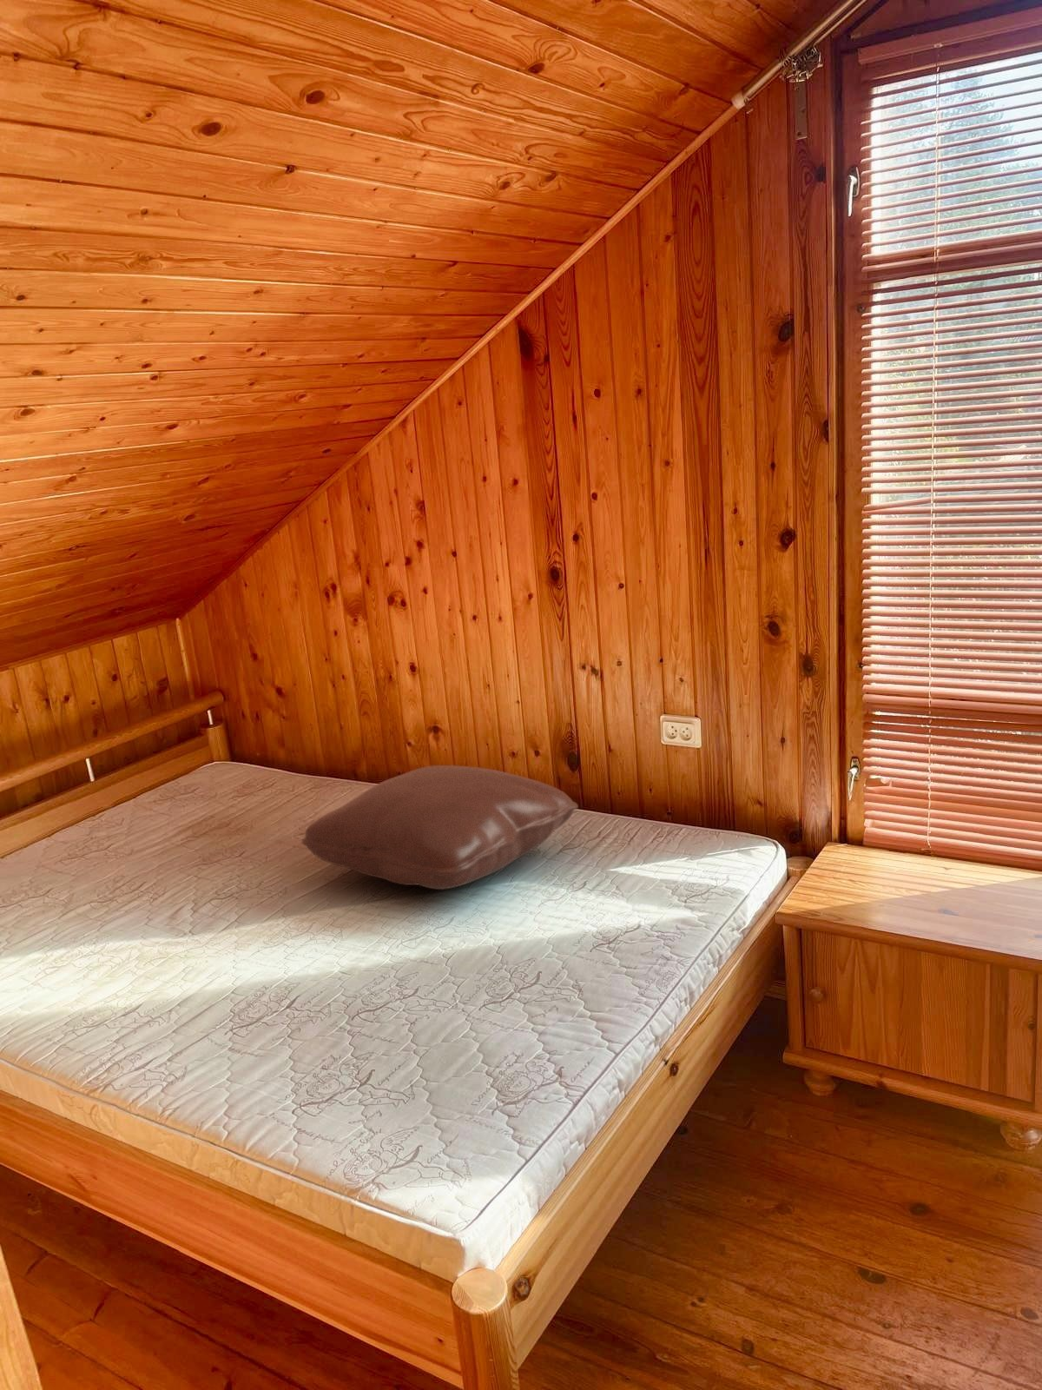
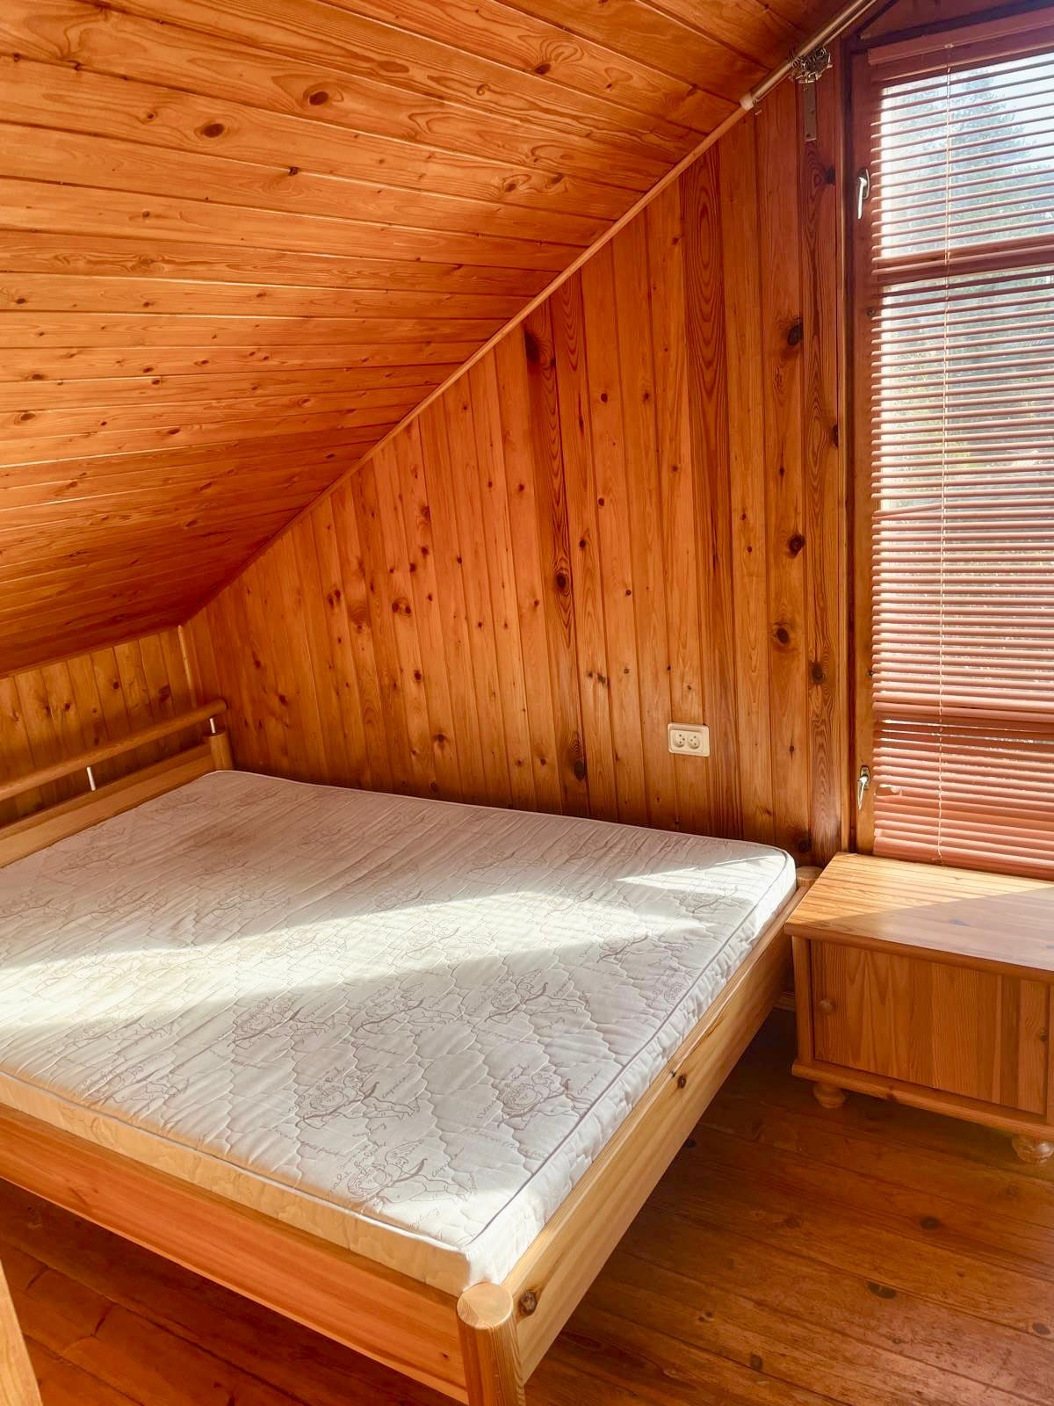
- pillow (442, 823)
